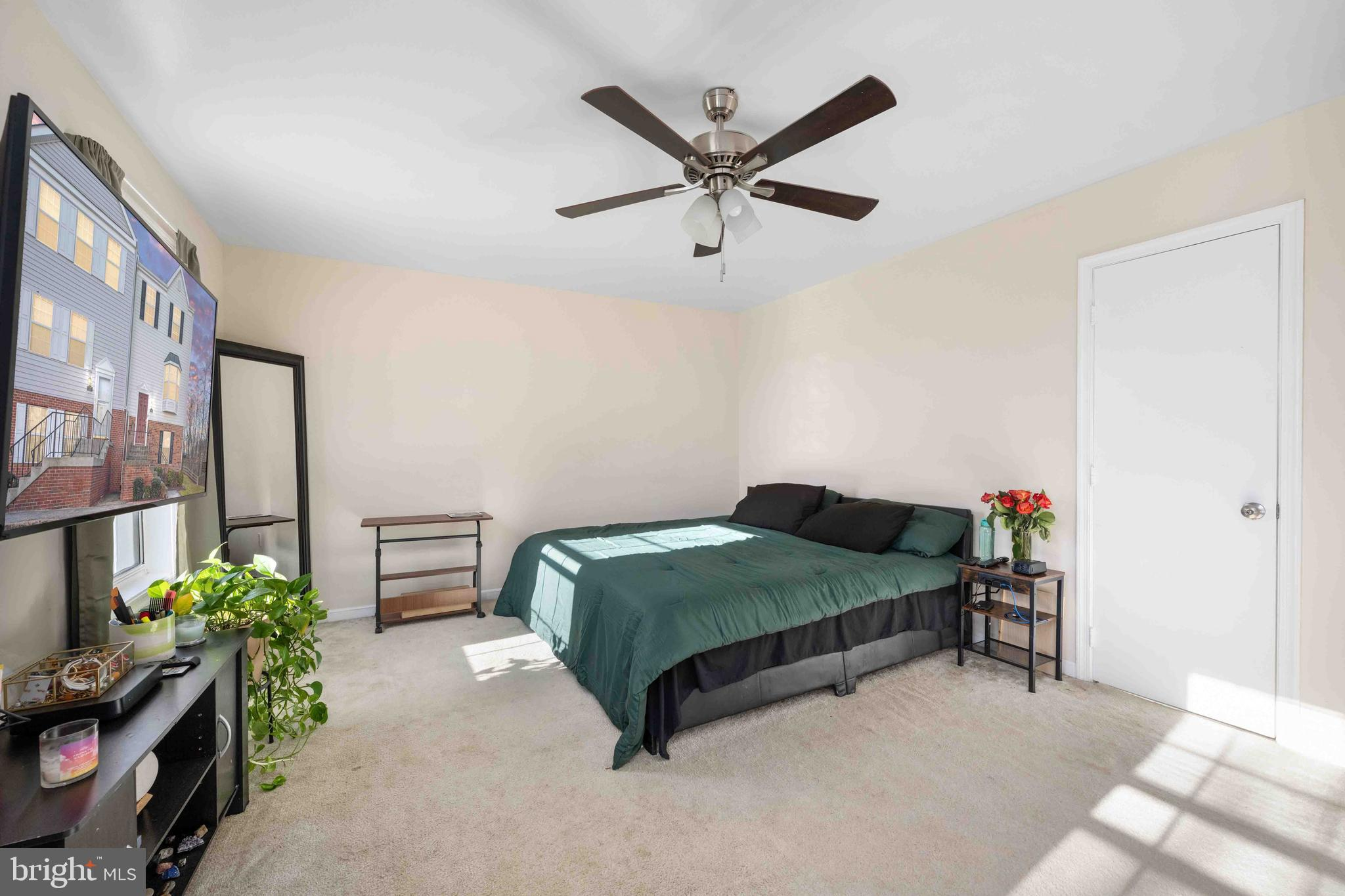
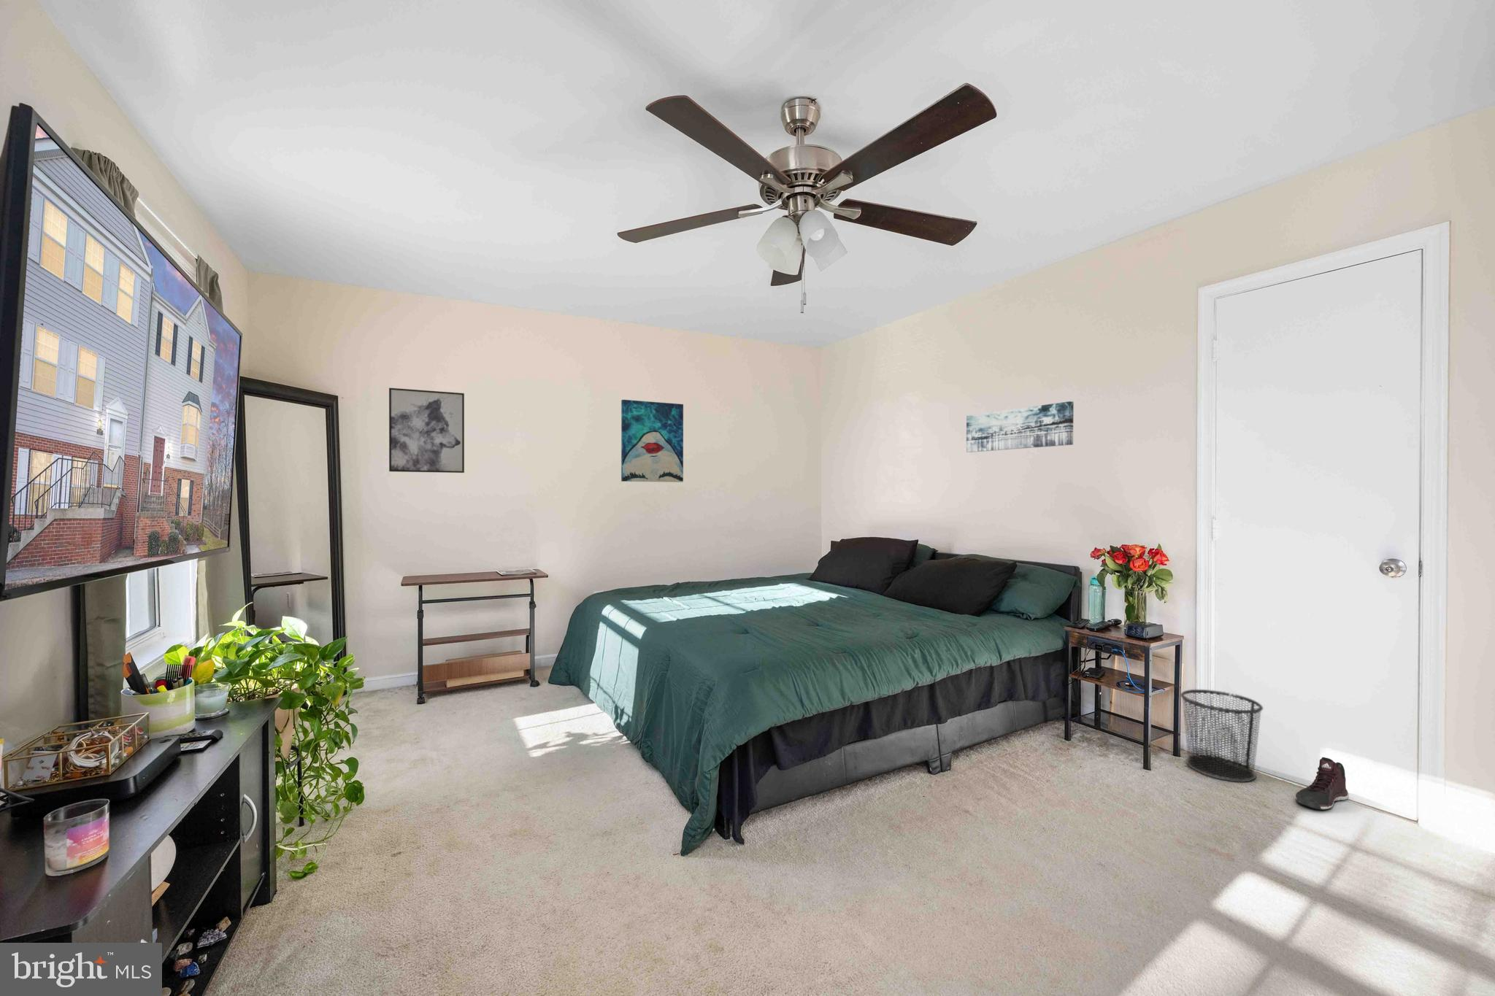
+ sneaker (1319, 779)
+ wall art (427, 431)
+ waste bin (1219, 734)
+ wall art (652, 441)
+ wall art (1016, 428)
